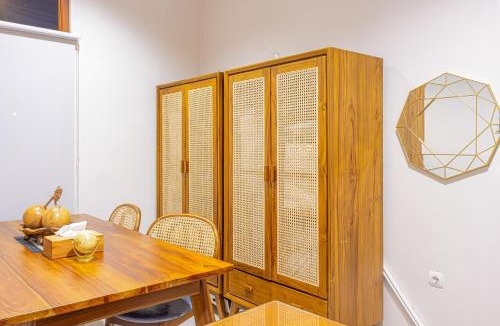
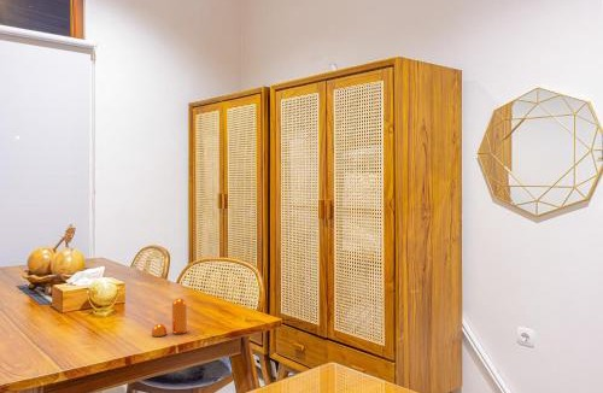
+ pepper shaker (172, 316)
